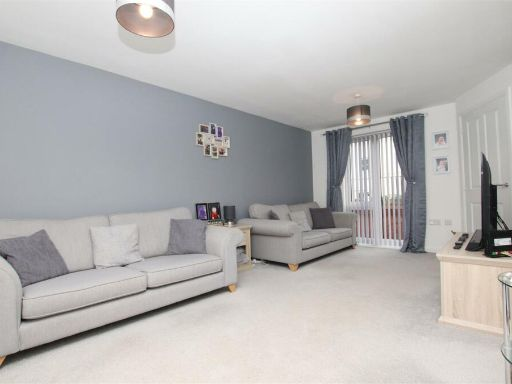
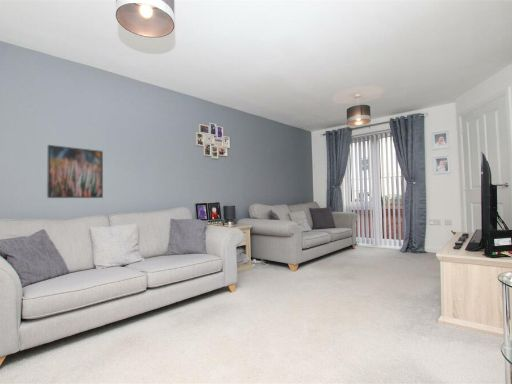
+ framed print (76, 173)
